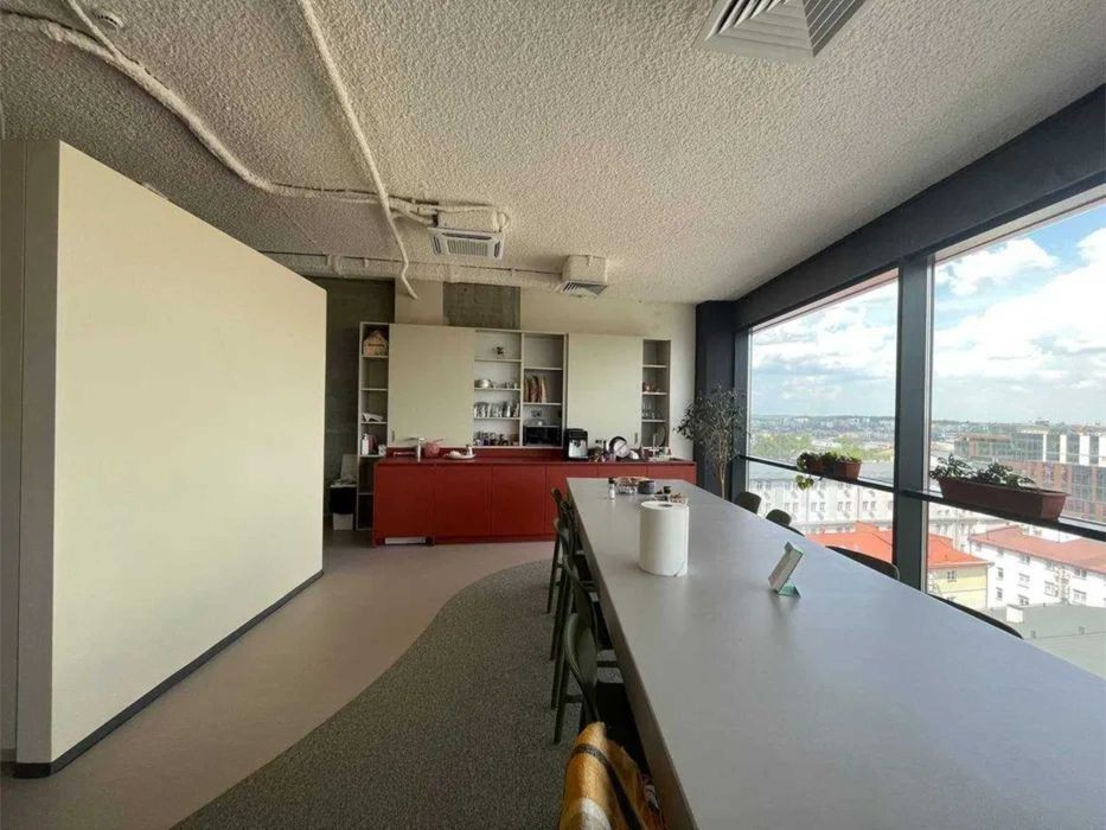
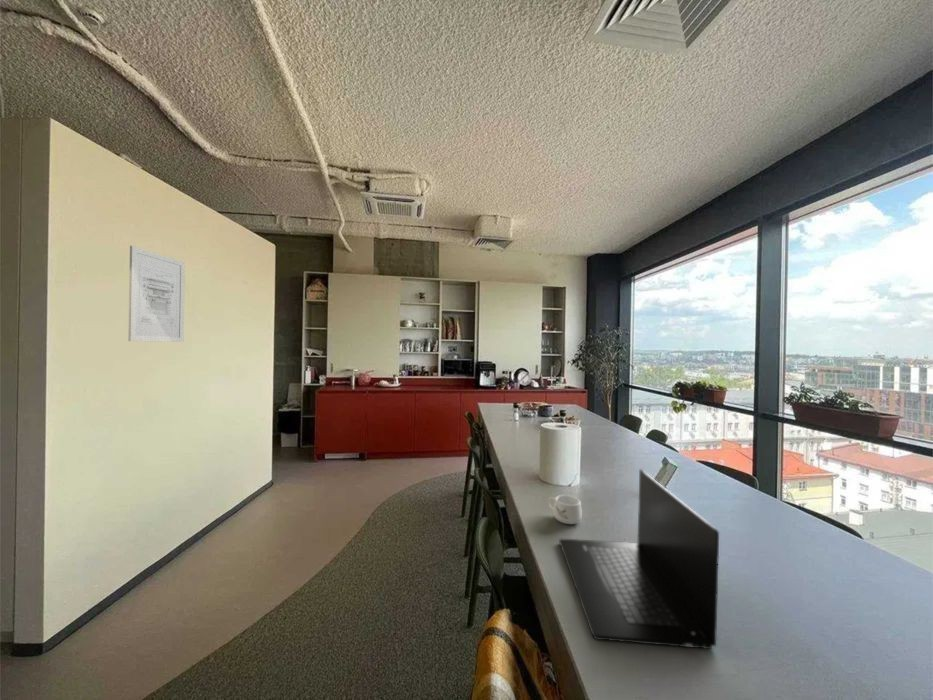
+ laptop (621, 542)
+ mug (563, 508)
+ wall art (159, 298)
